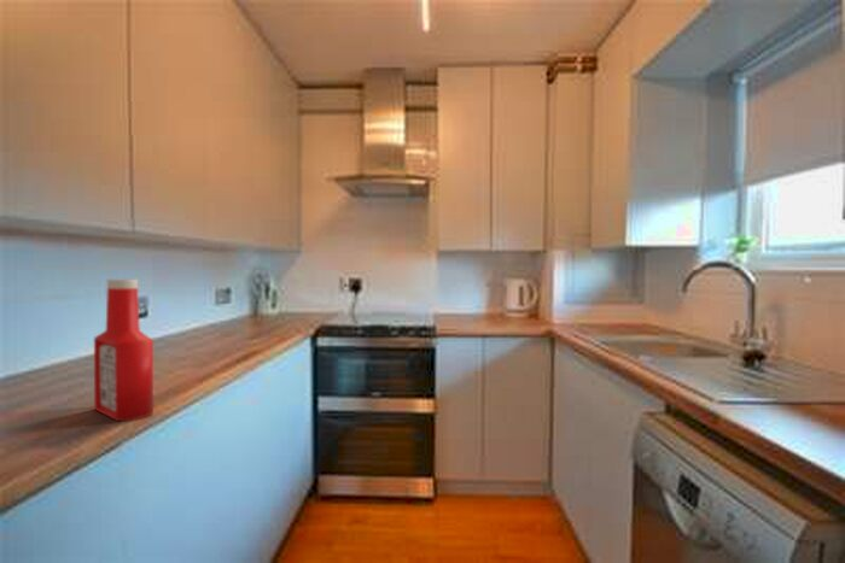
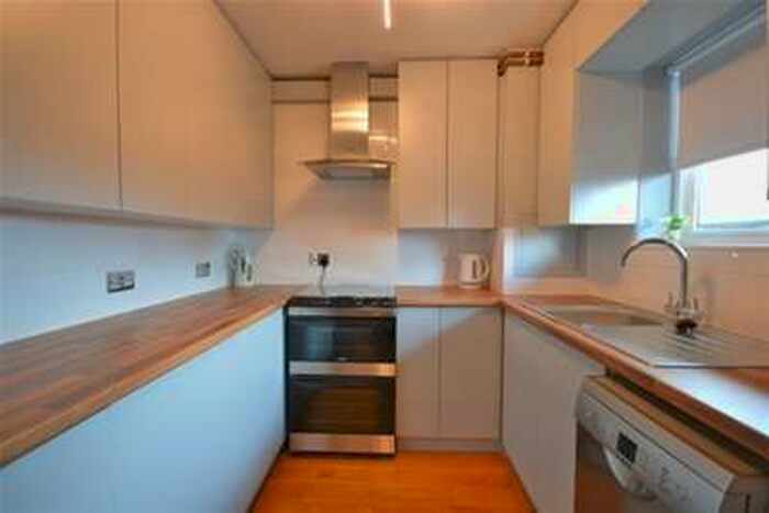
- soap bottle (122, 345)
